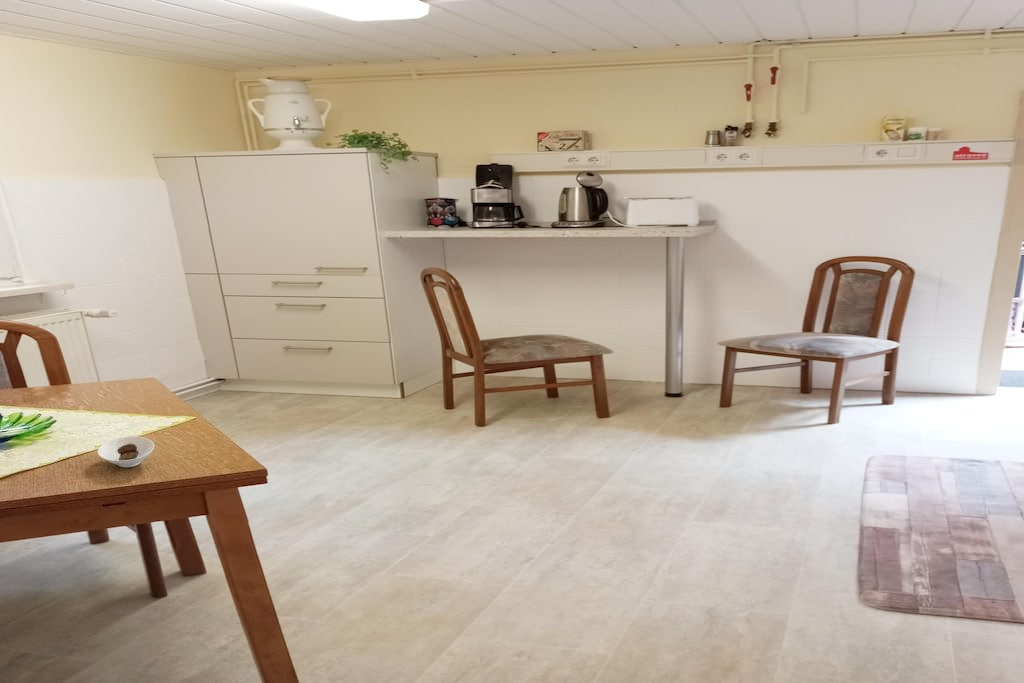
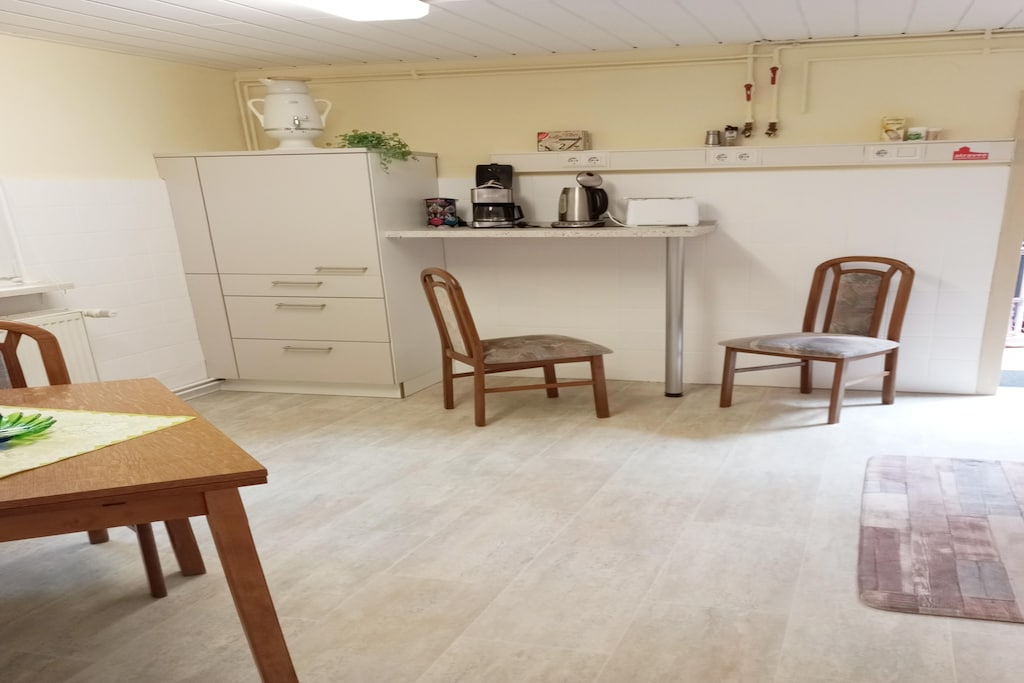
- saucer (127, 453)
